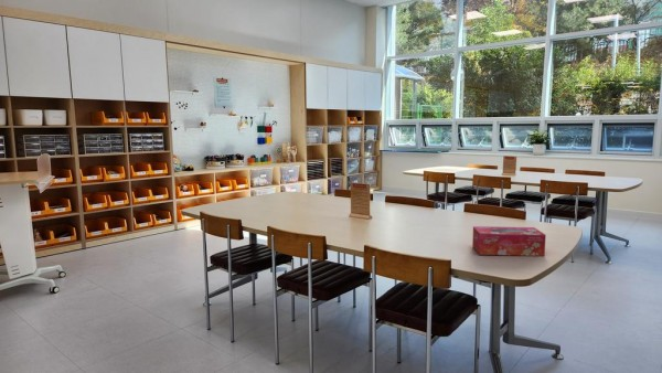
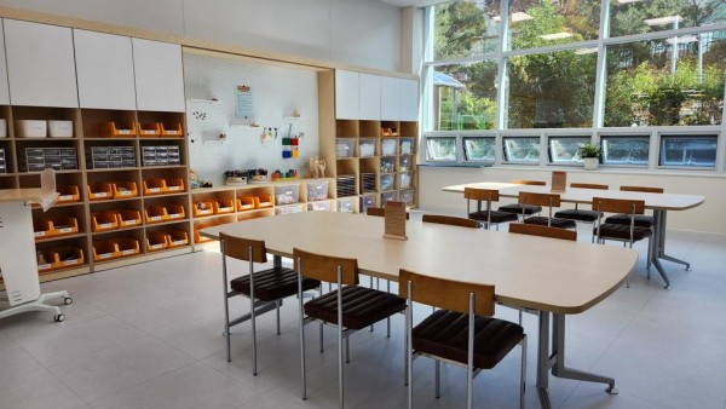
- tissue box (506, 241)
